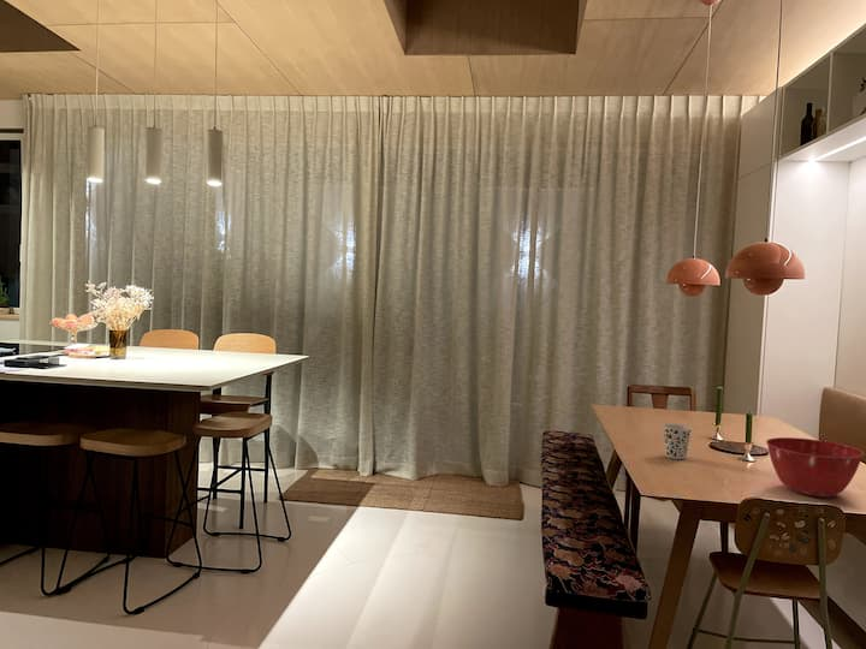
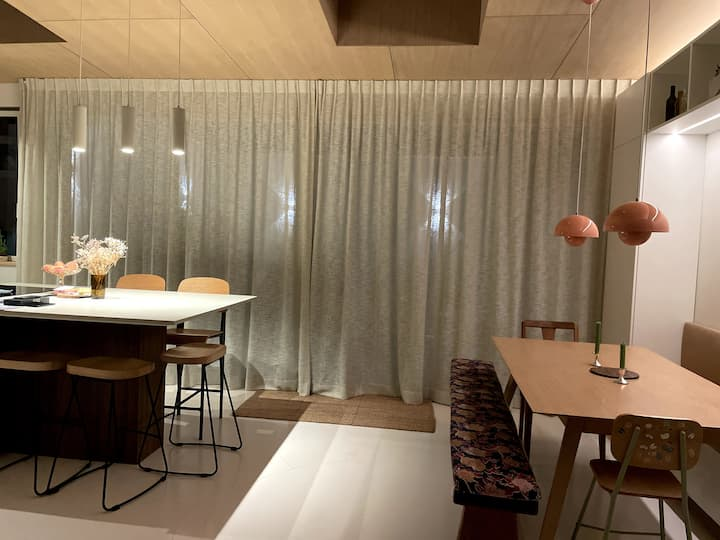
- cup (676, 441)
- mixing bowl (811, 468)
